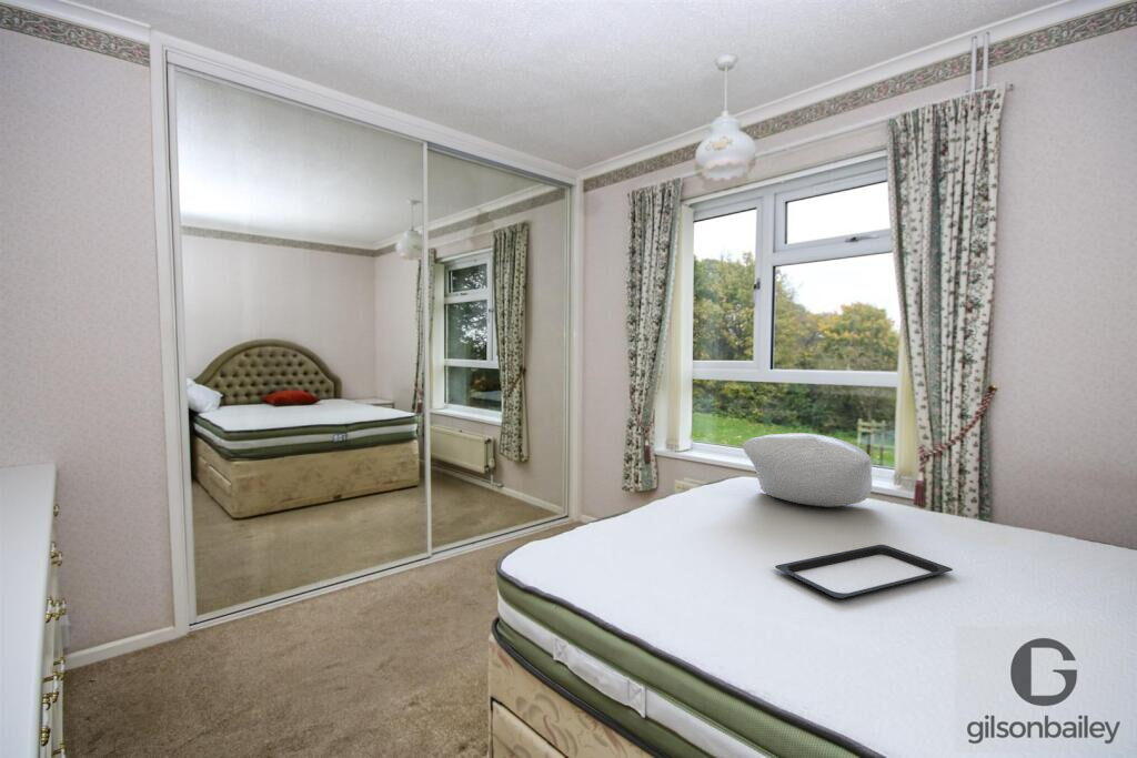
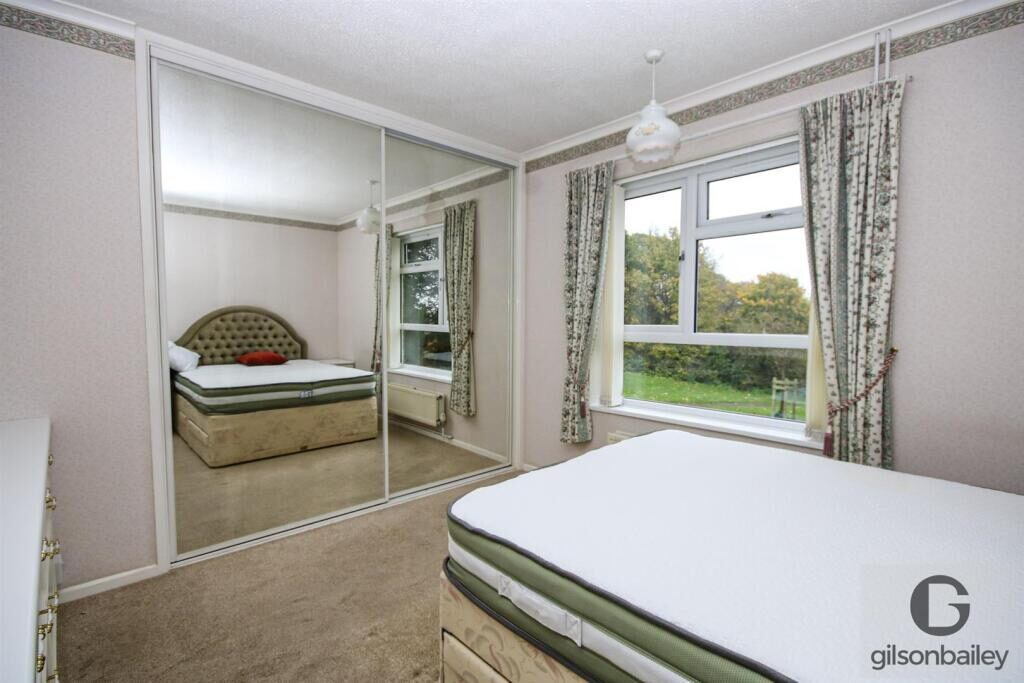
- serving tray (858, 558)
- pillow (808, 469)
